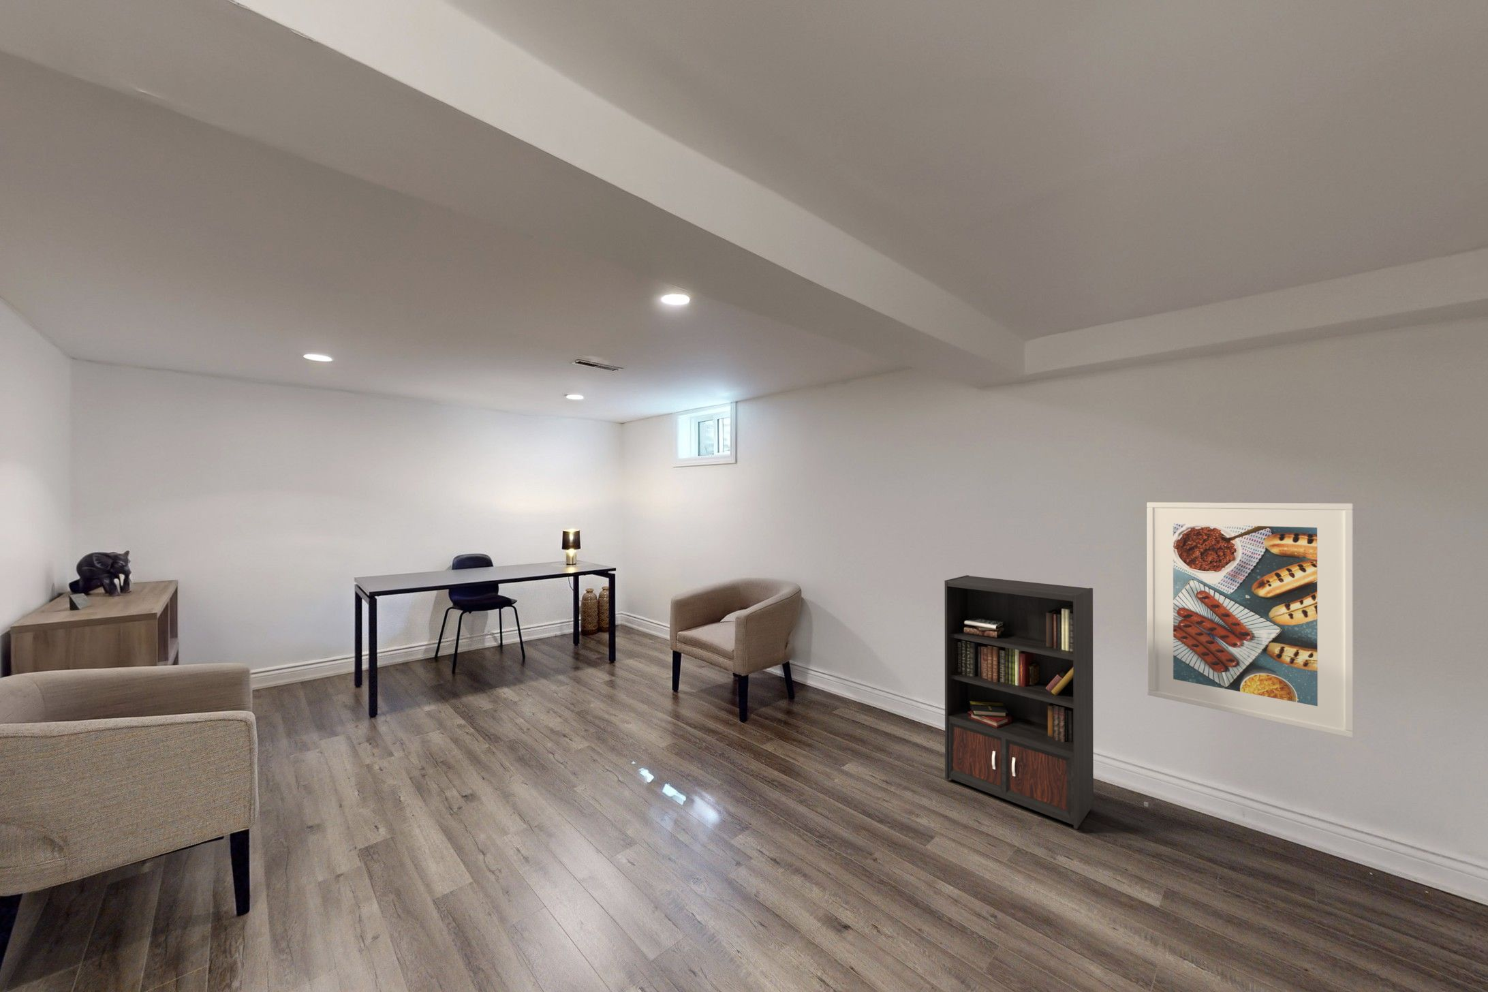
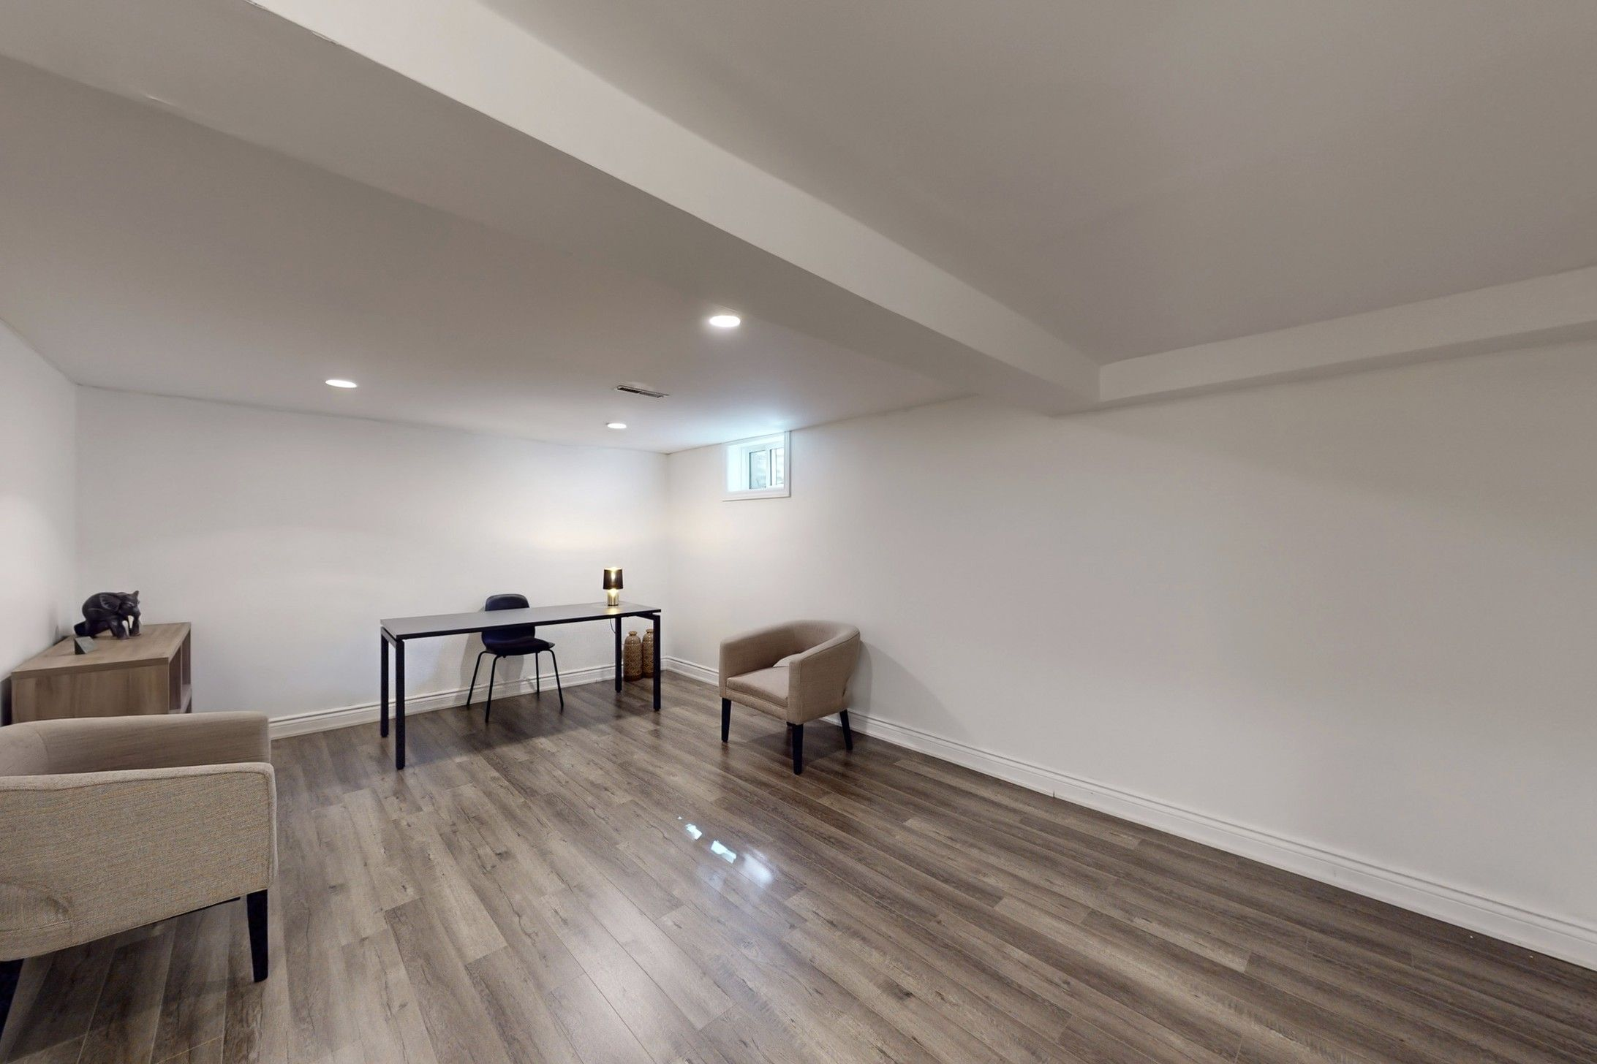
- bookcase (1042, 689)
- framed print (1240, 608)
